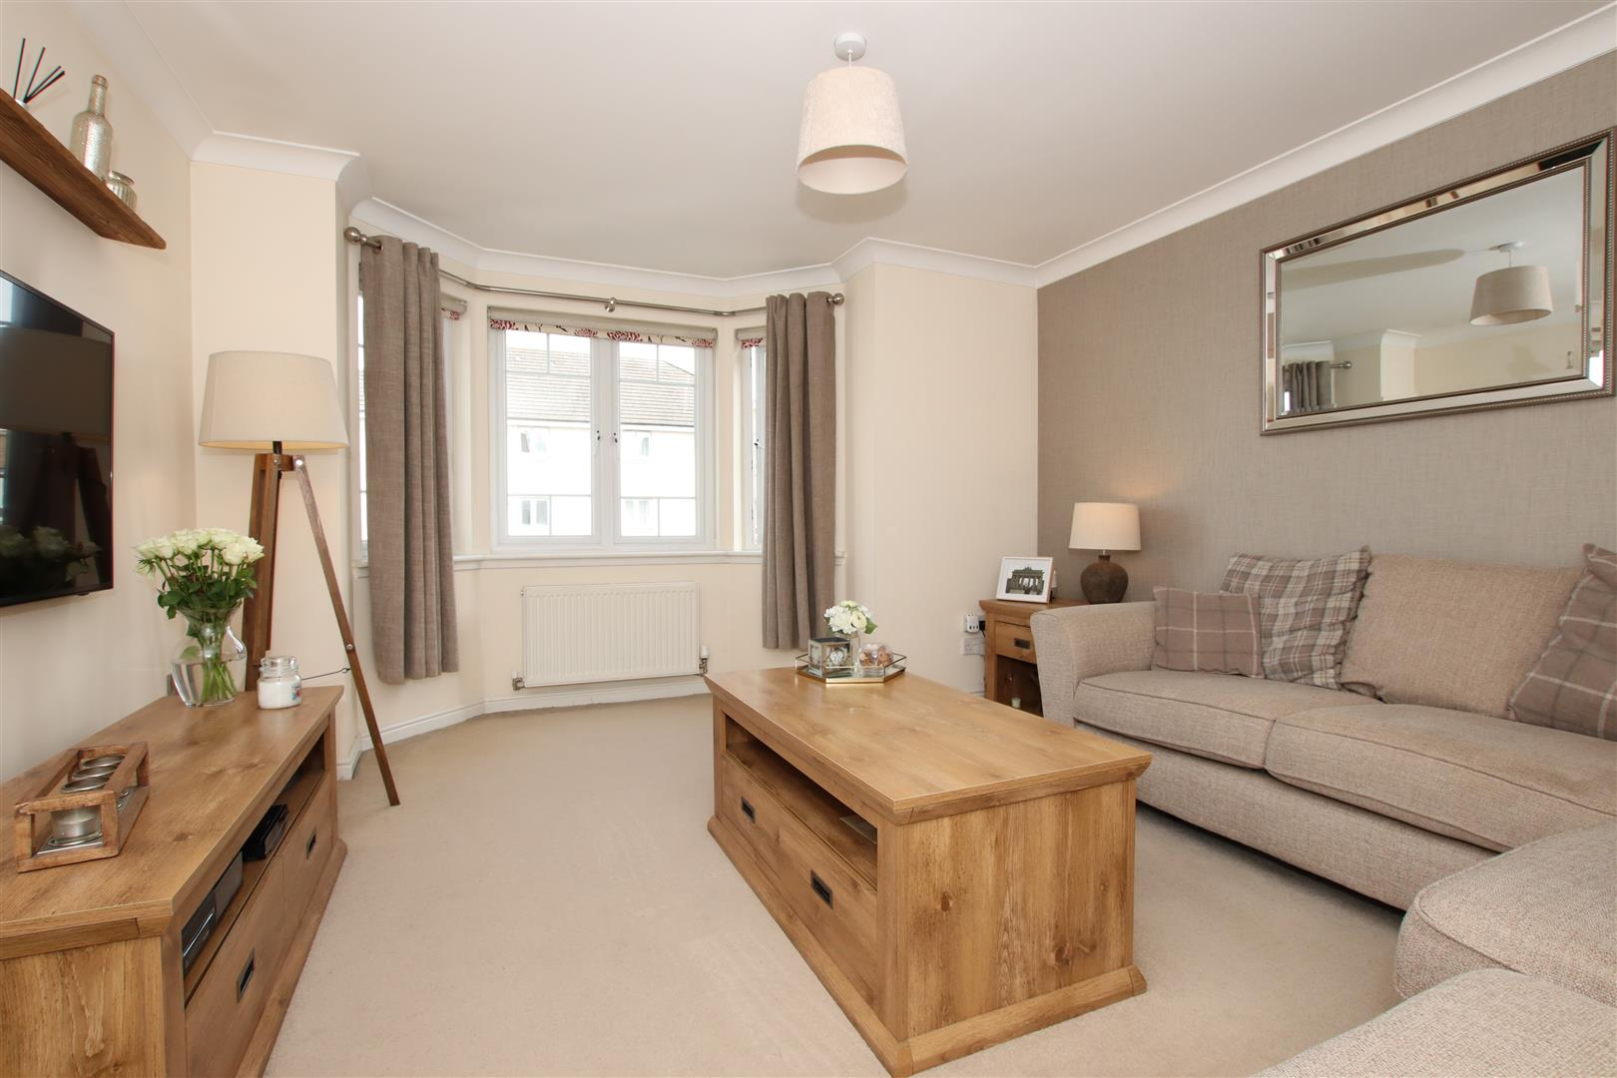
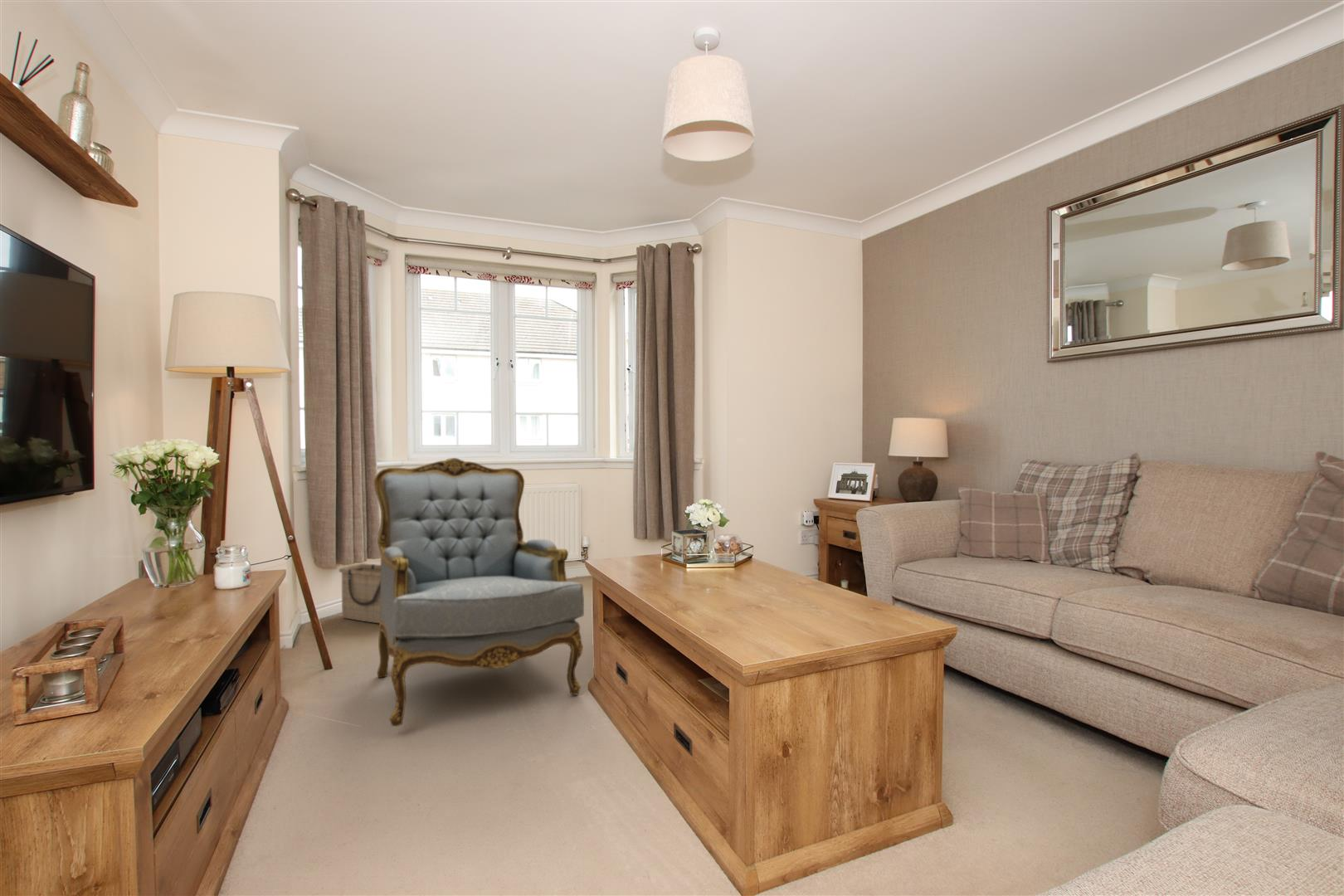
+ armchair (470, 571)
+ basket (378, 593)
